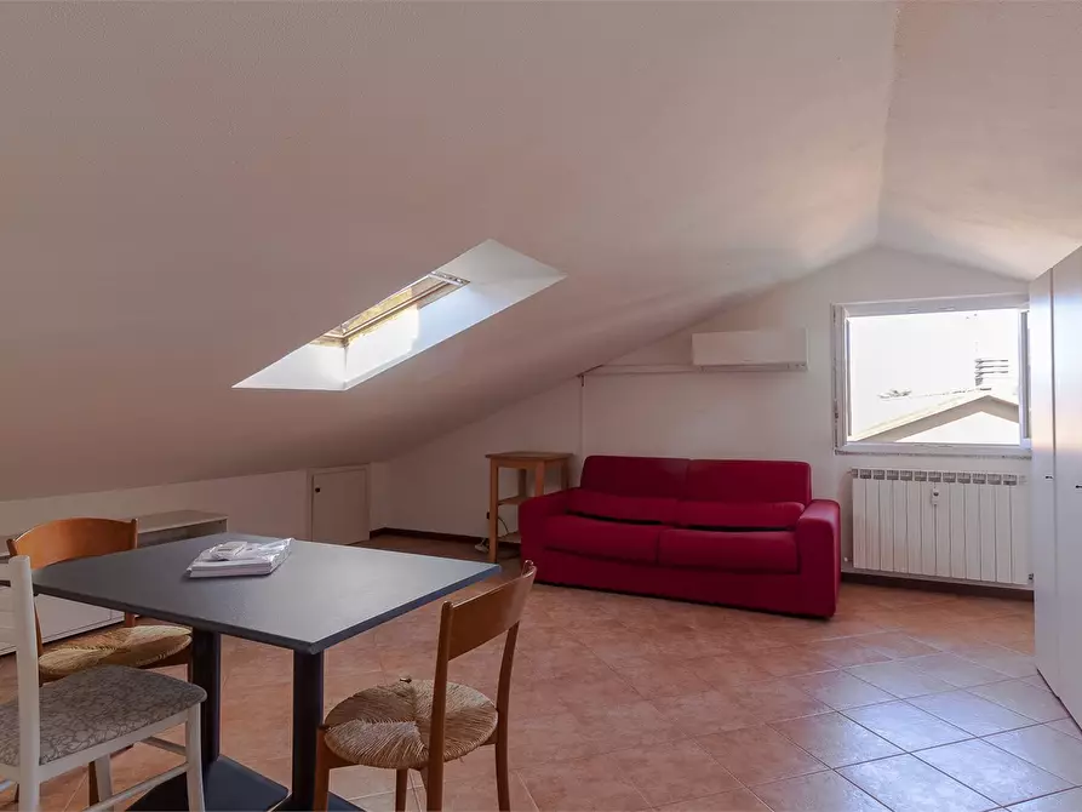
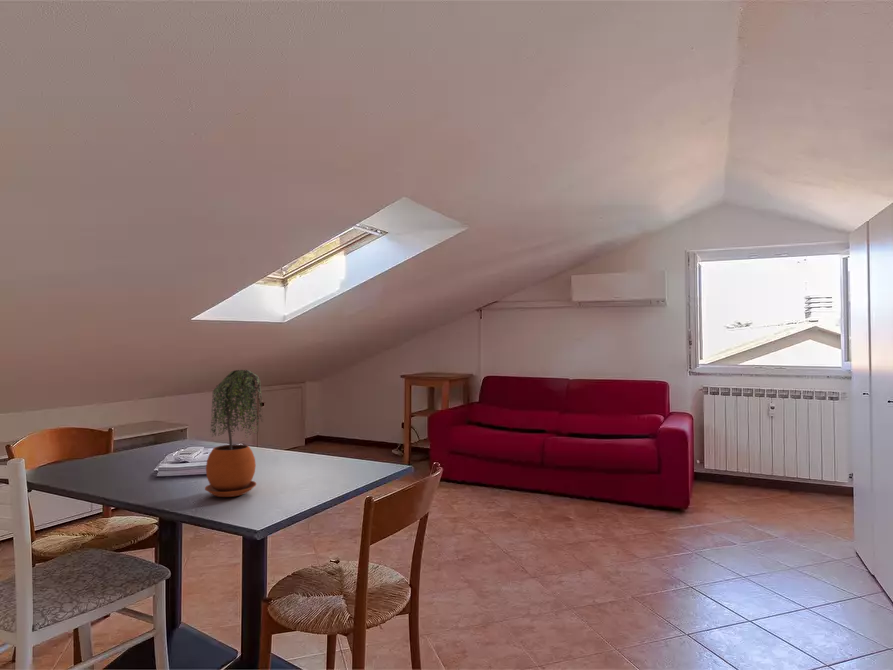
+ potted plant (234, 430)
